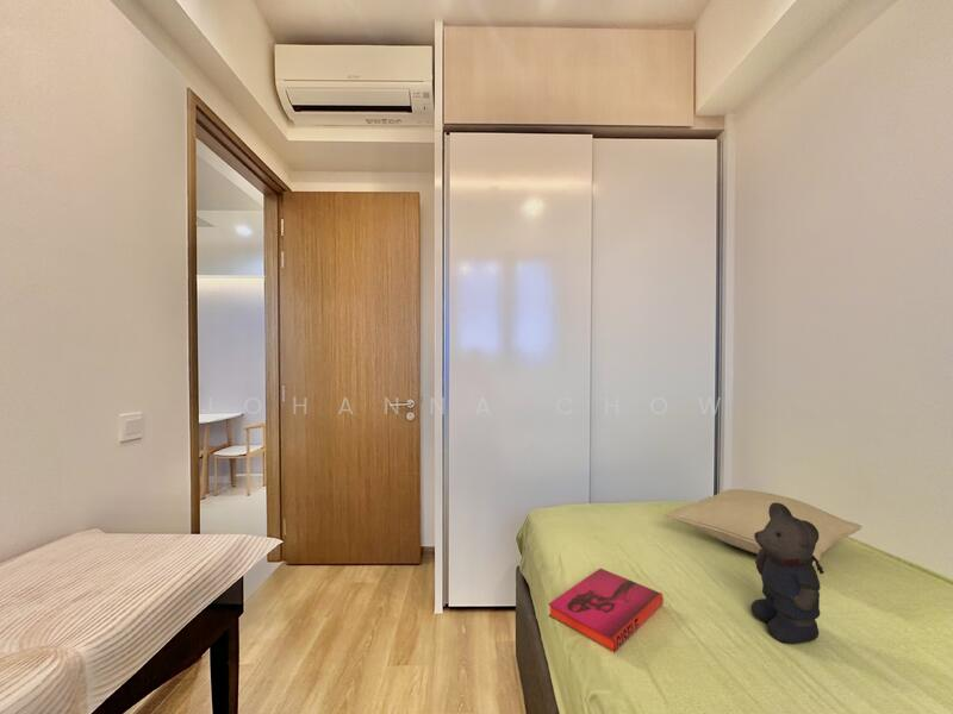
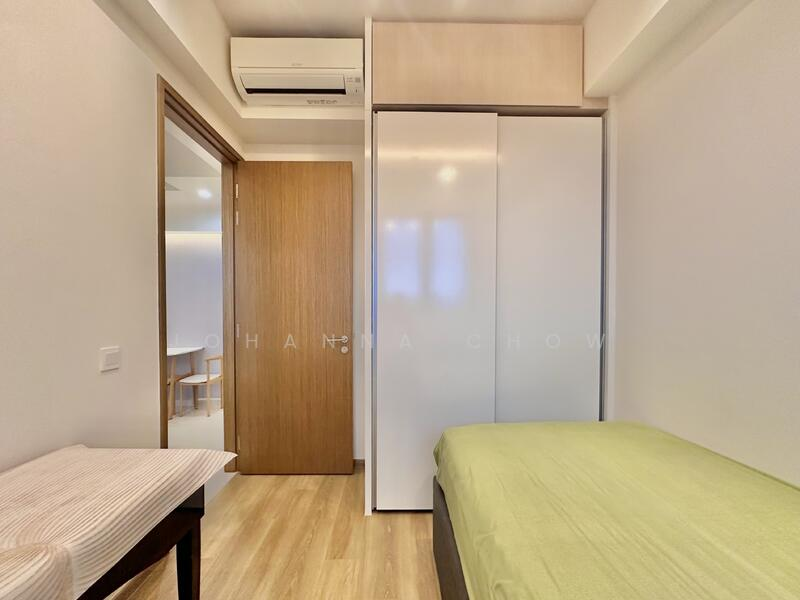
- pillow (759, 520)
- hardback book (606, 605)
- bear (783, 562)
